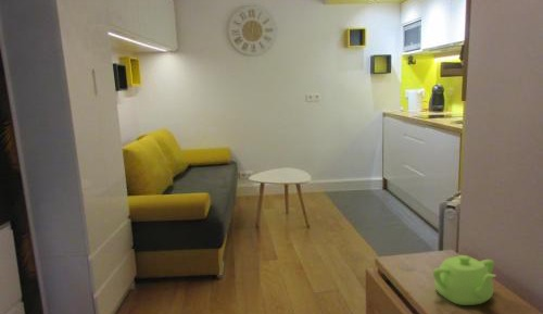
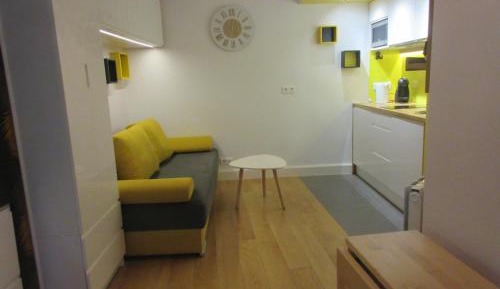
- teapot (469, 278)
